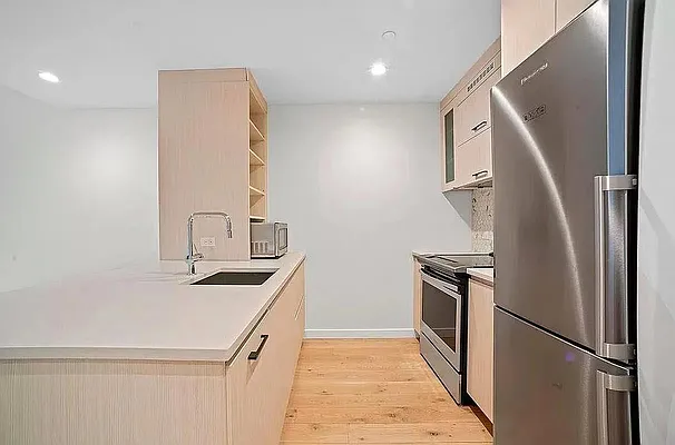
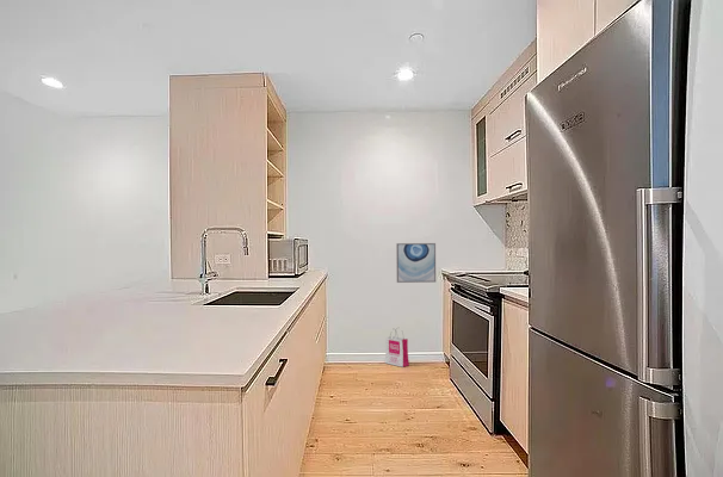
+ wall art (415, 262)
+ shopping bag (396, 346)
